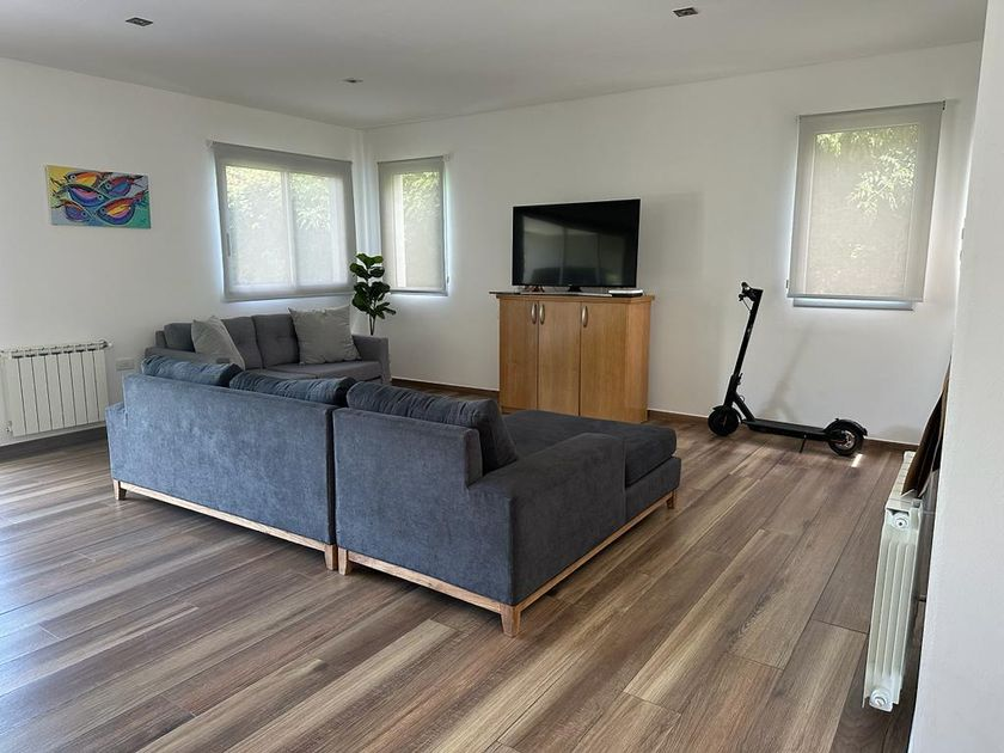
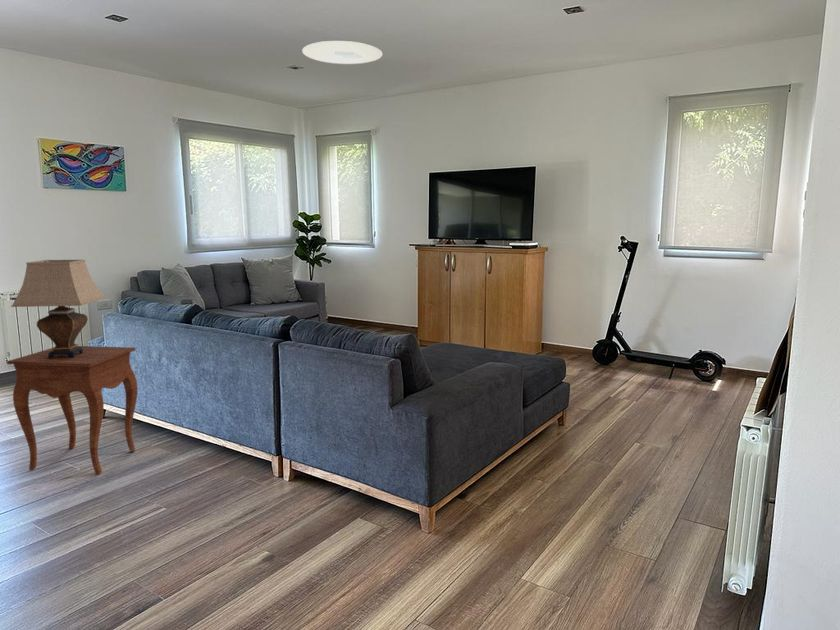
+ side table (72, 408)
+ table lamp (61, 308)
+ ceiling light (342, 49)
